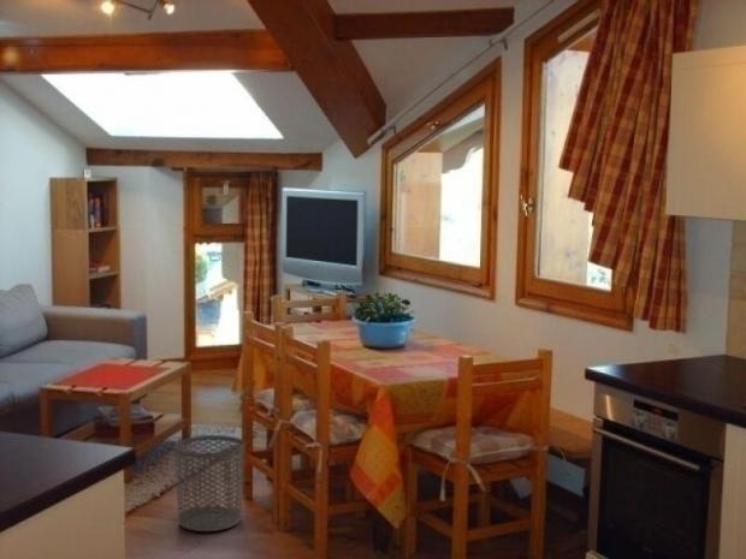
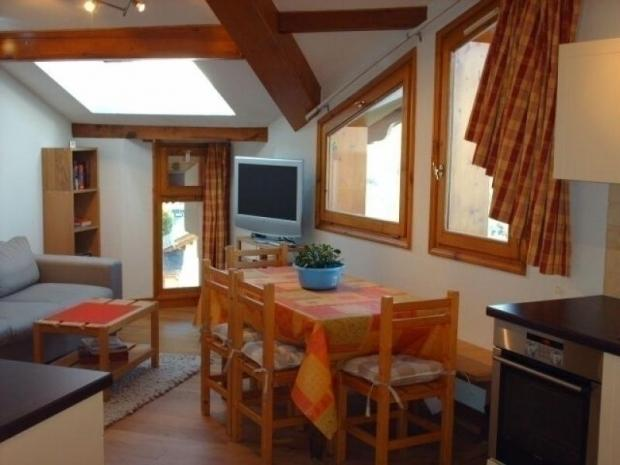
- waste bin (209, 482)
